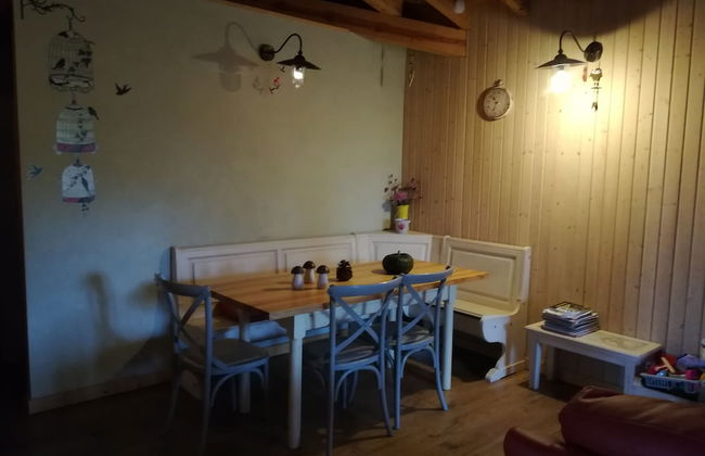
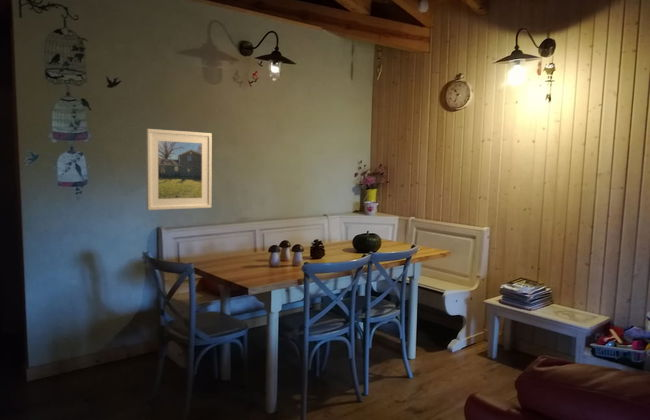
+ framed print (180, 170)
